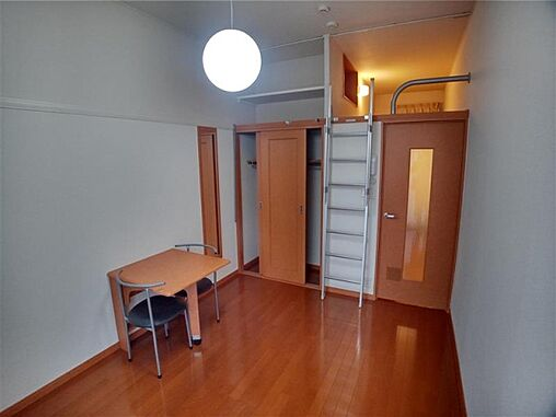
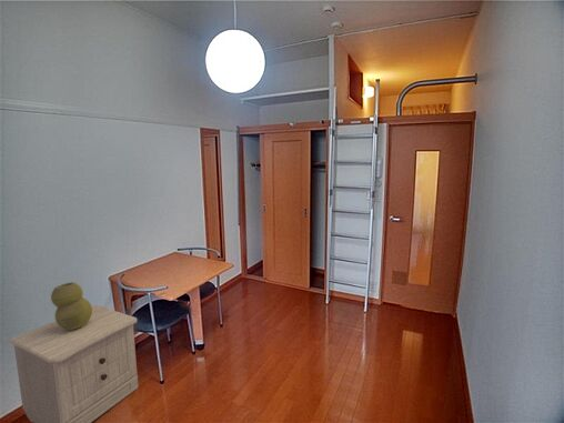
+ nightstand (82, 365)
+ vase (72, 304)
